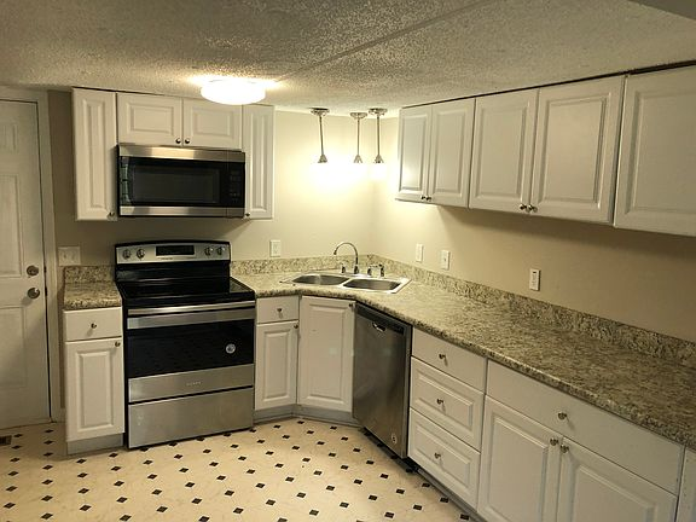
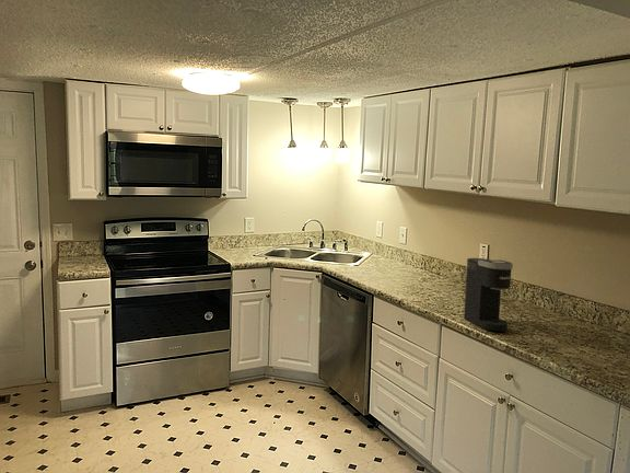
+ coffee maker (487, 291)
